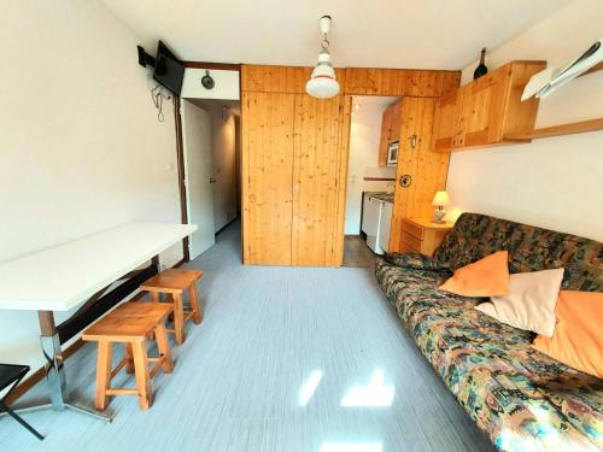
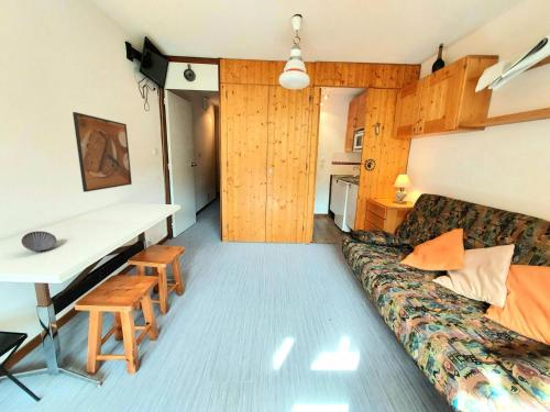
+ bowl (40, 241)
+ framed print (107, 154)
